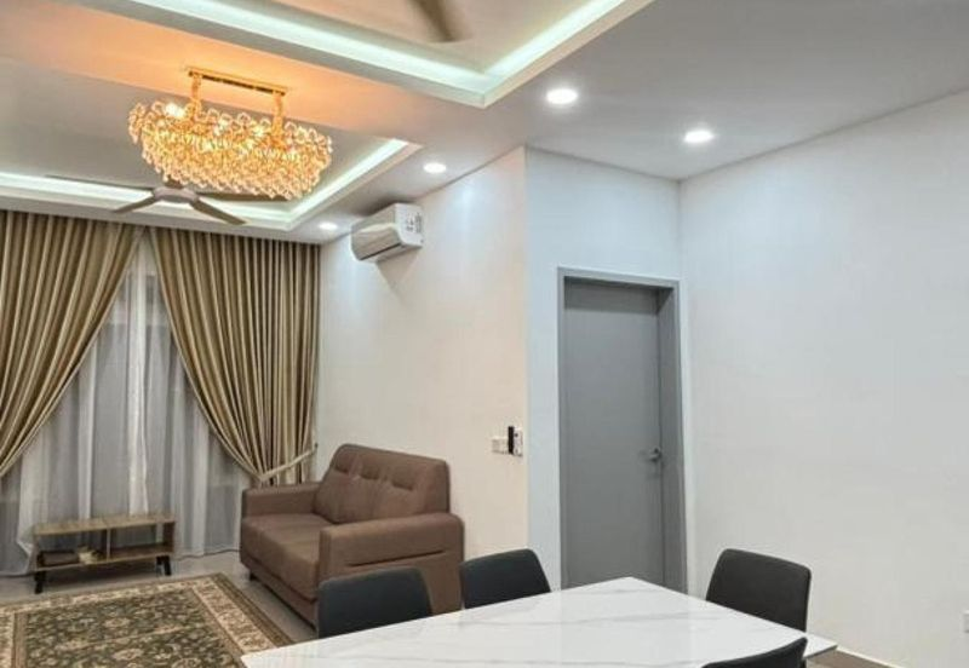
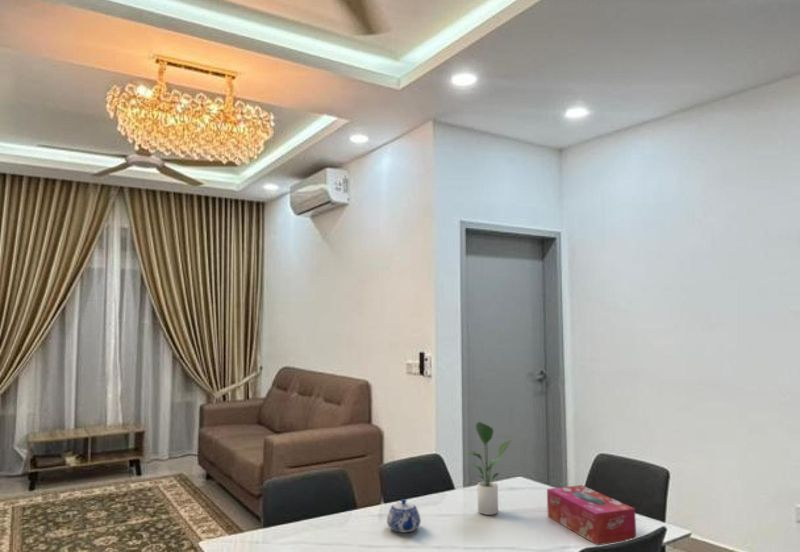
+ tissue box (588, 512)
+ potted plant (489, 465)
+ teapot (404, 515)
